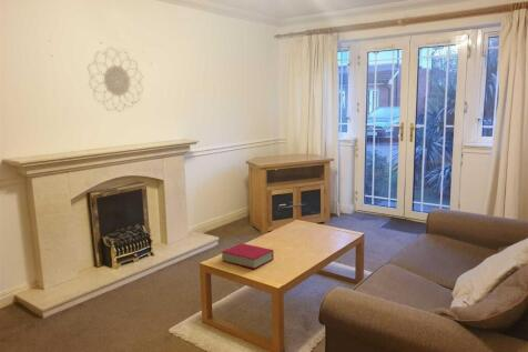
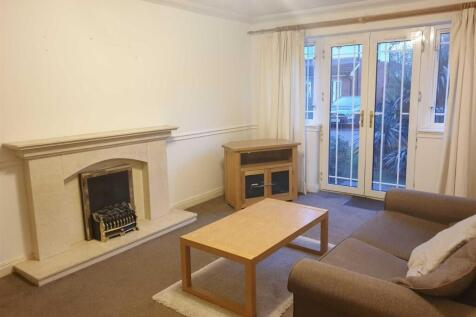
- book (247, 255)
- decorative wall piece (116, 80)
